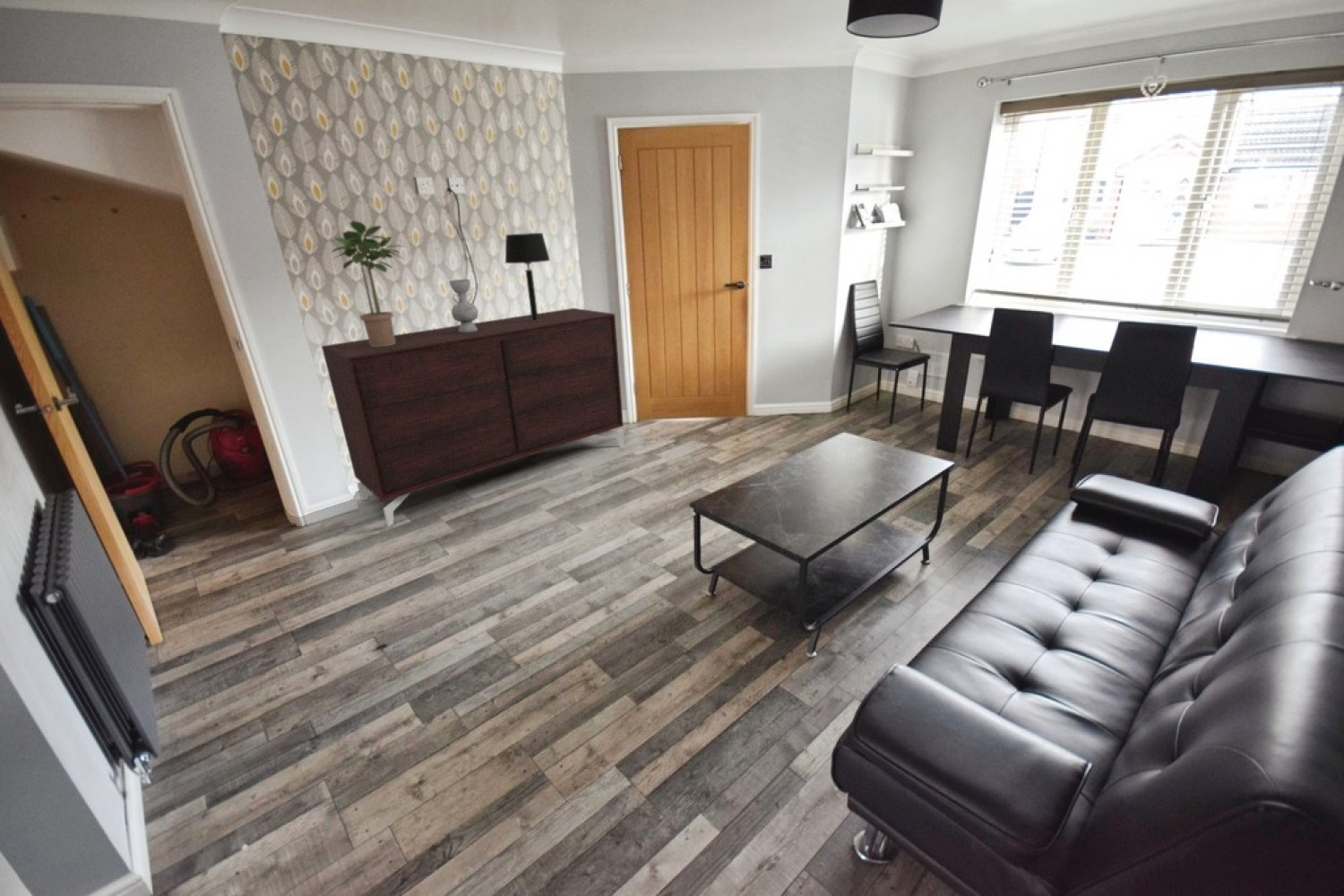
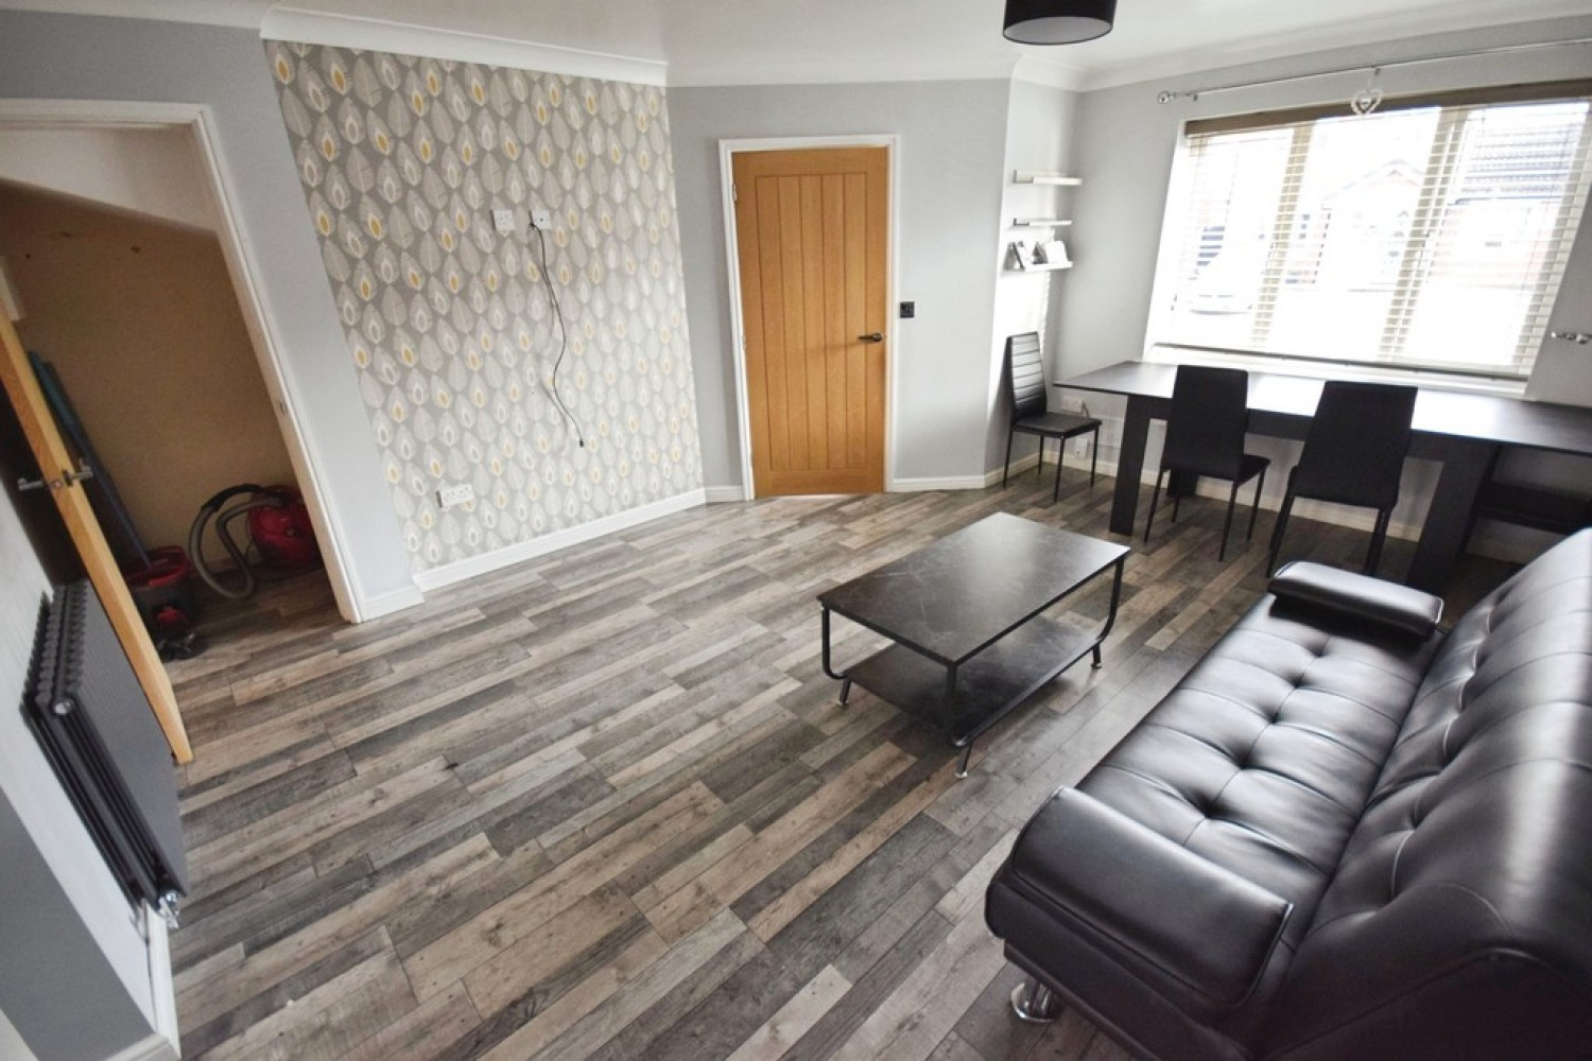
- sideboard (493, 402)
- table lamp (530, 278)
- decorative vase (463, 306)
- potted plant (374, 284)
